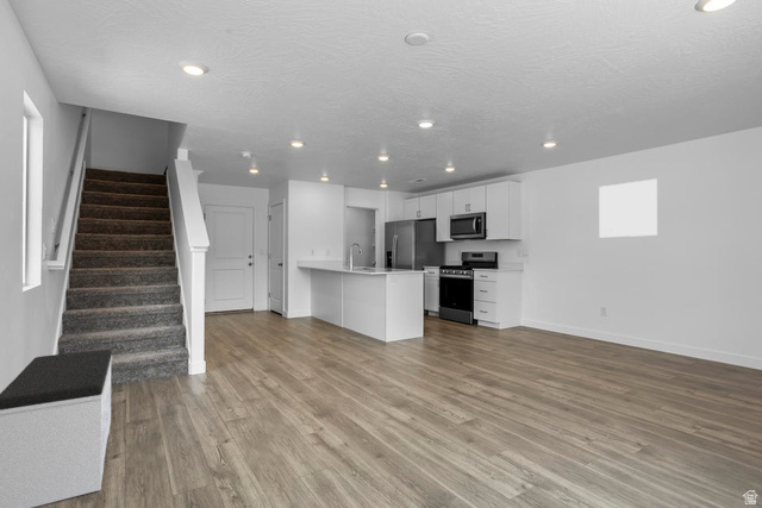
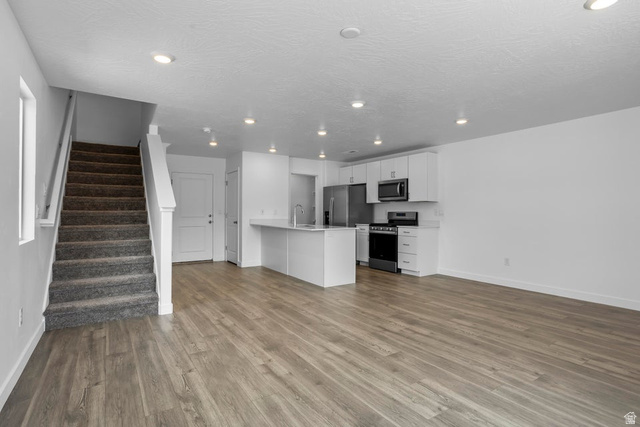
- wall art (626, 209)
- bench (63, 414)
